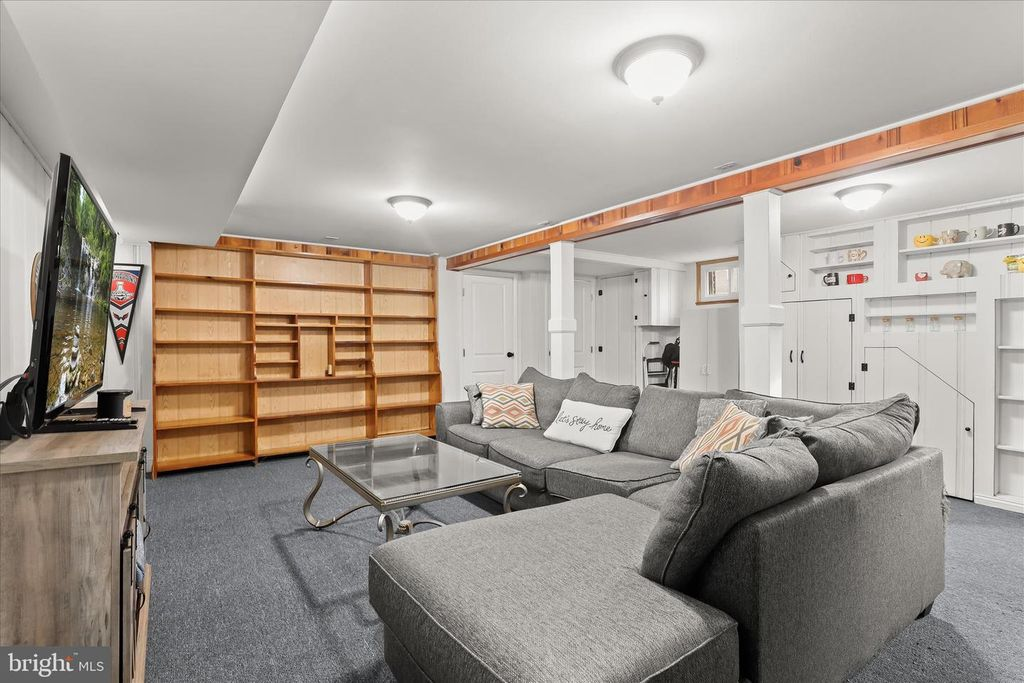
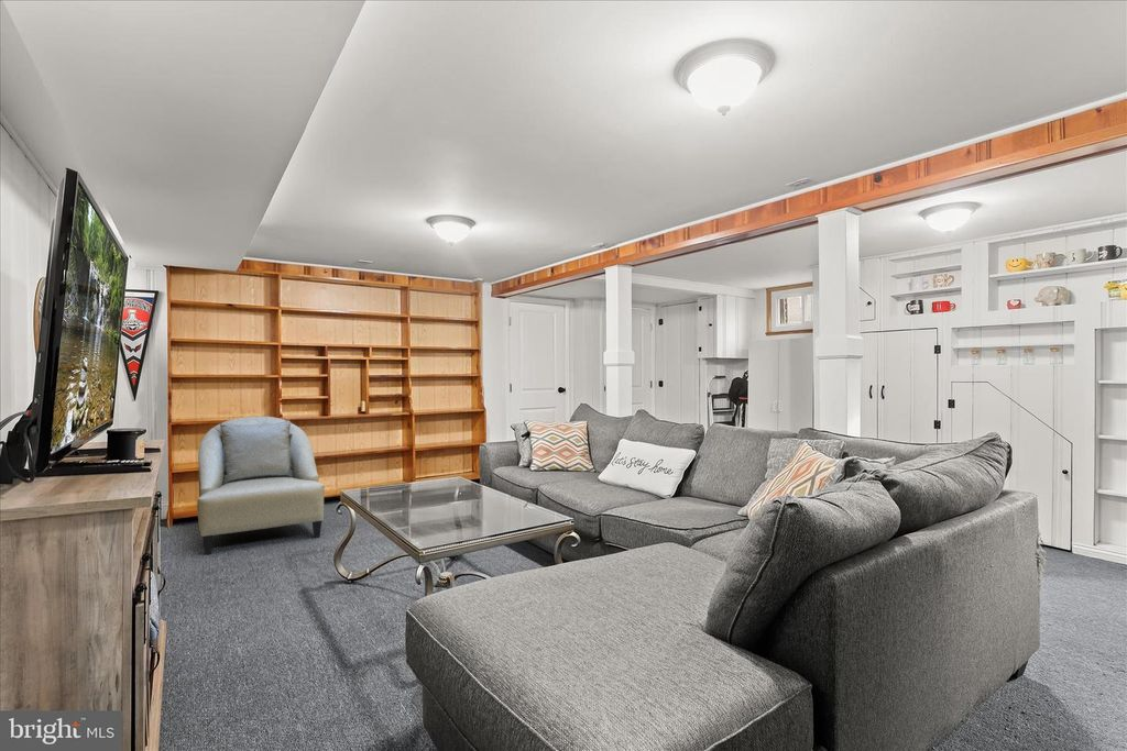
+ armchair (260, 477)
